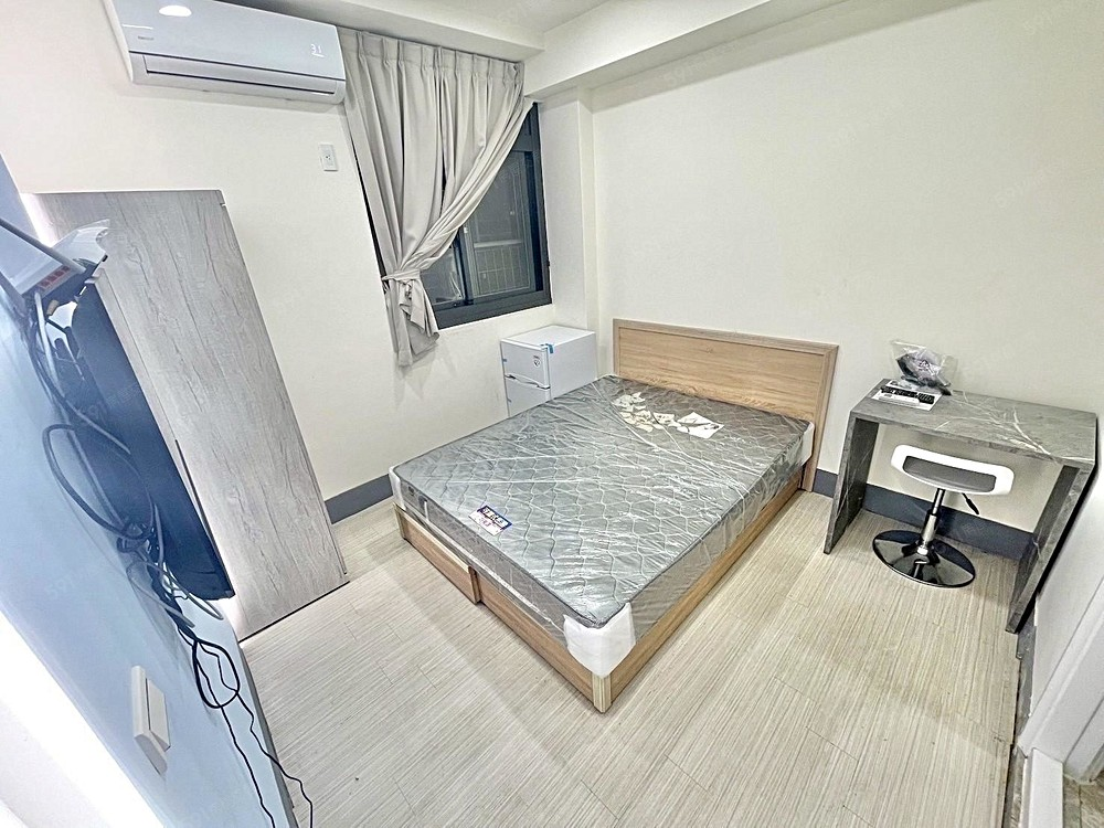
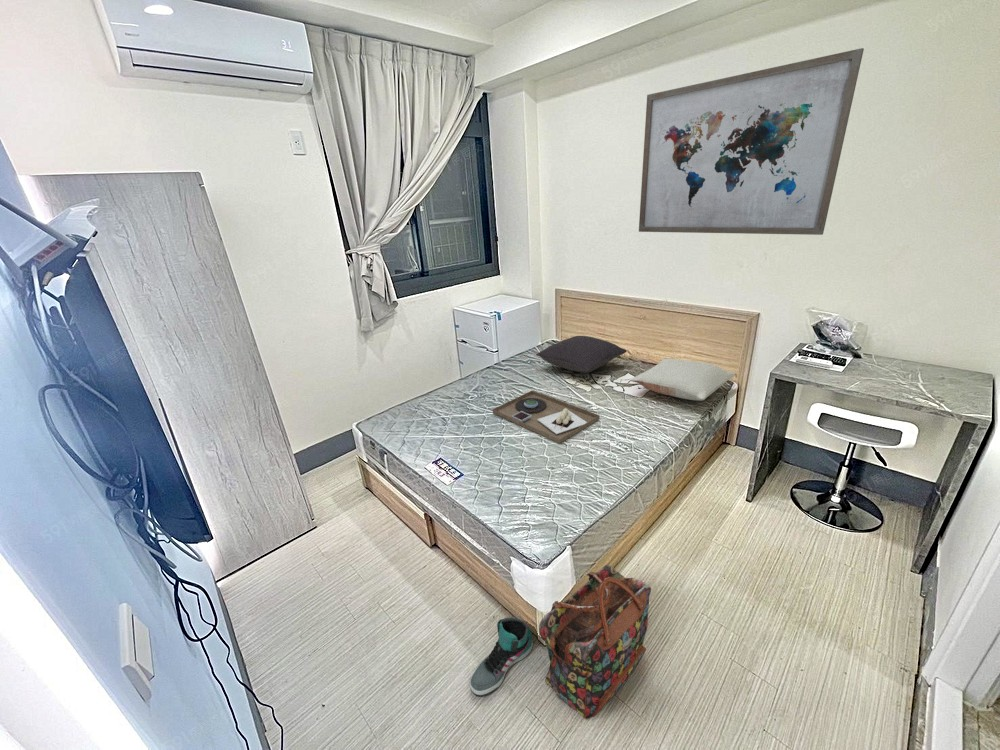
+ pillow (580, 353)
+ wall art (728, 159)
+ platter (544, 410)
+ backpack (596, 627)
+ sneaker (502, 650)
+ pillow (681, 377)
